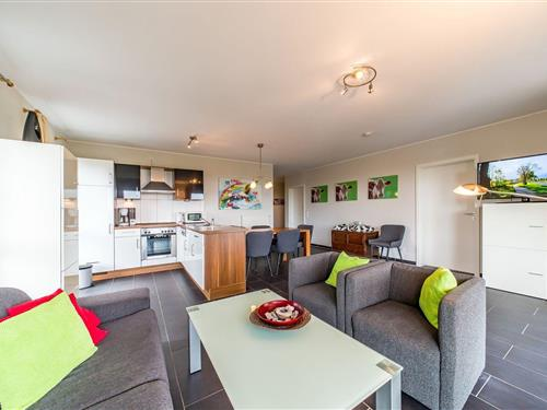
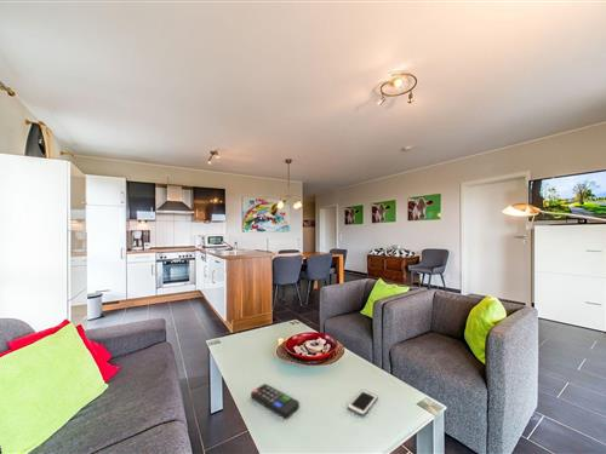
+ remote control (274, 398)
+ cell phone (362, 402)
